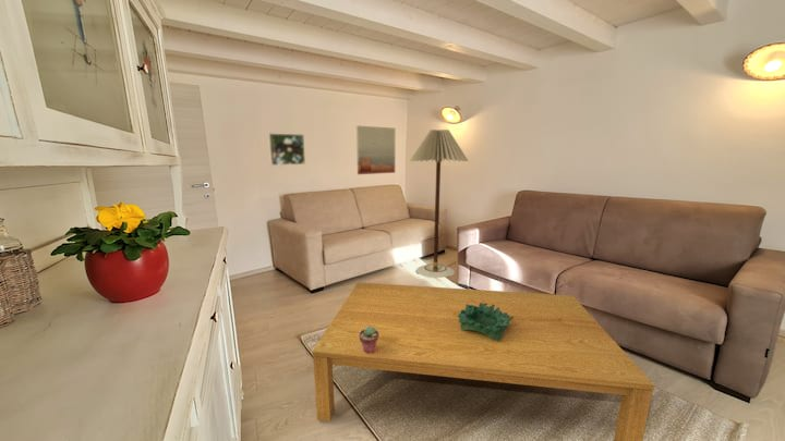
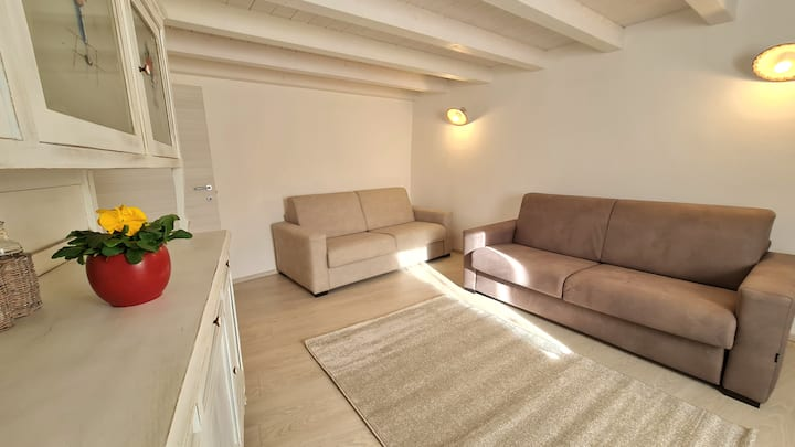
- decorative bowl (485, 319)
- wall art (376, 150)
- floor lamp (437, 204)
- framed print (287, 149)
- coffee table (461, 350)
- potted succulent (369, 338)
